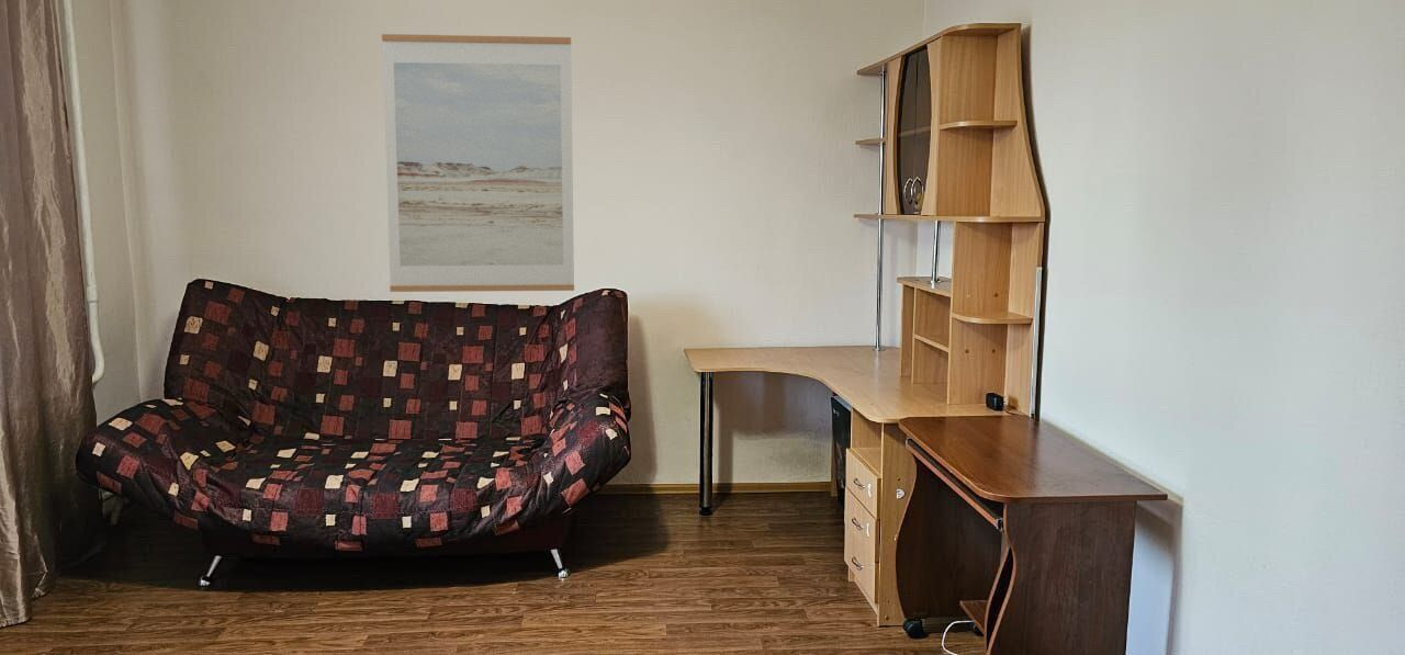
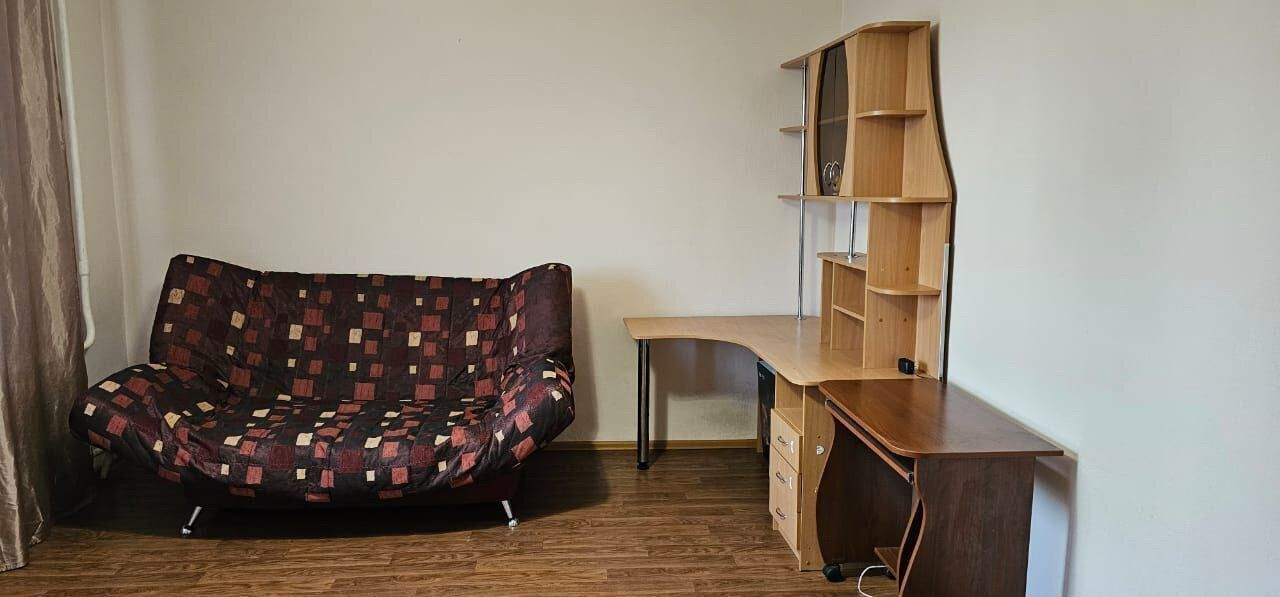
- wall art (480, 165)
